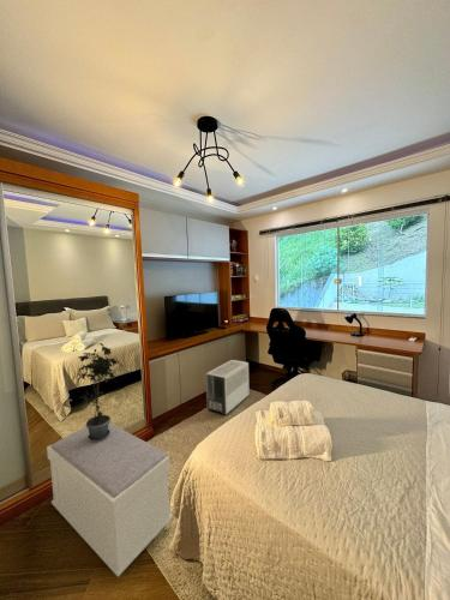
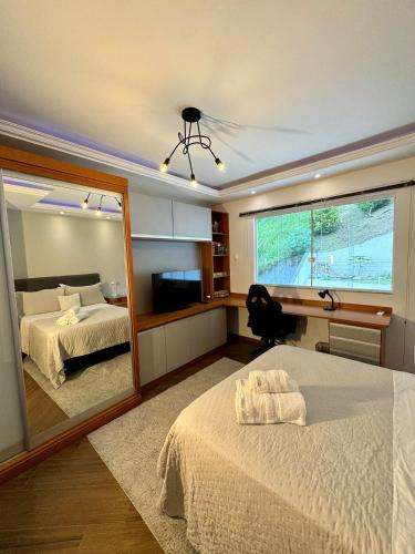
- potted plant (97, 391)
- bench (108, 482)
- air purifier (229, 385)
